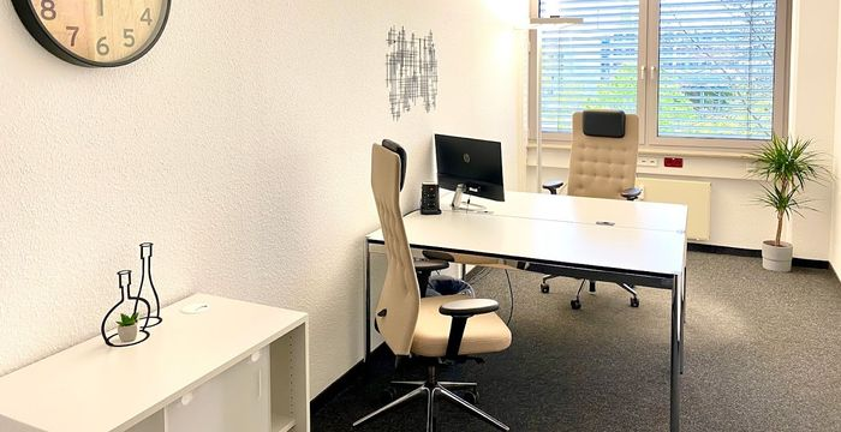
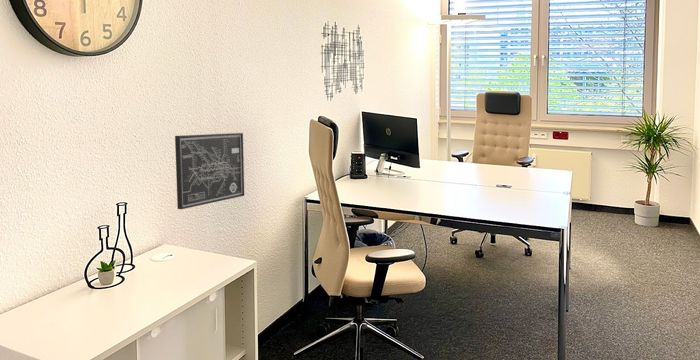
+ wall art (212, 168)
